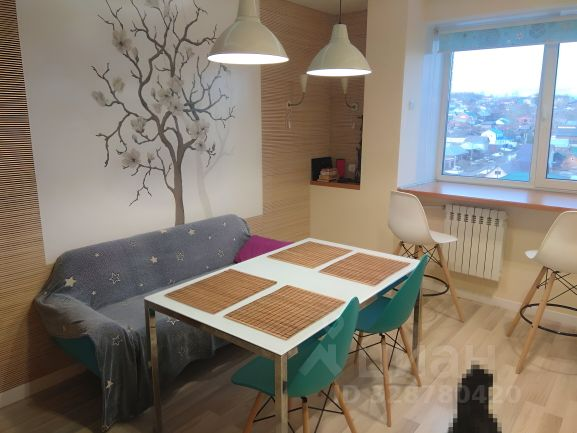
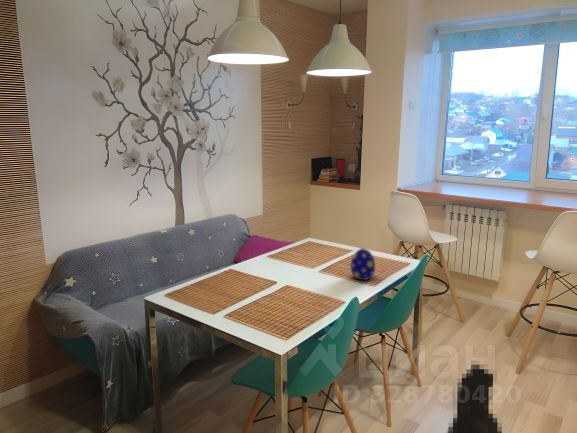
+ decorative egg (362, 263)
